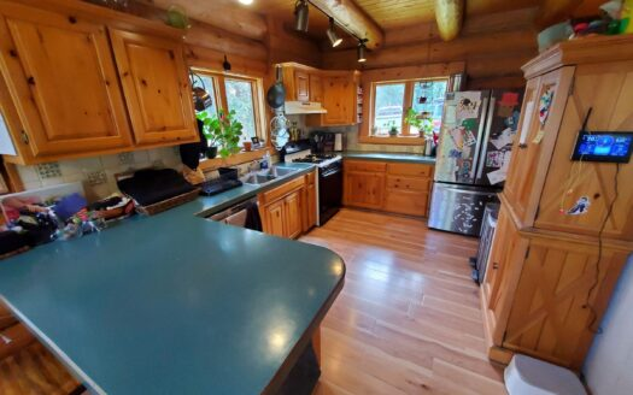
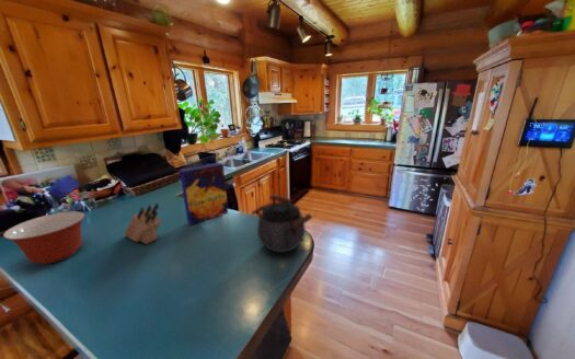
+ cereal box (205, 192)
+ kettle (280, 221)
+ knife block (141, 220)
+ mixing bowl (53, 240)
